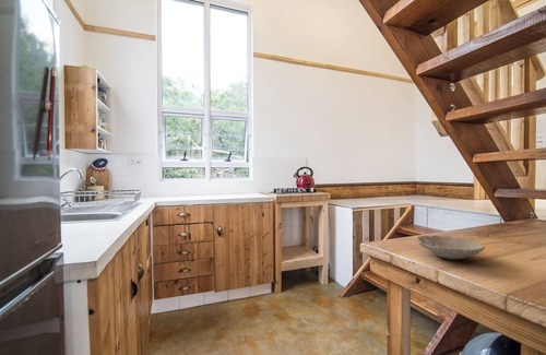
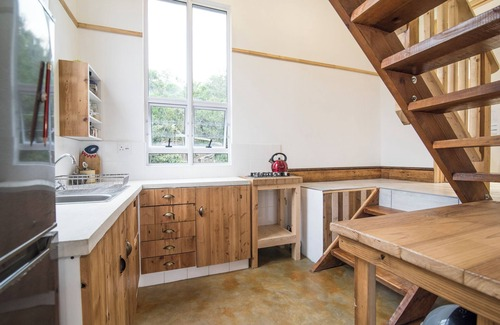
- bowl (448, 248)
